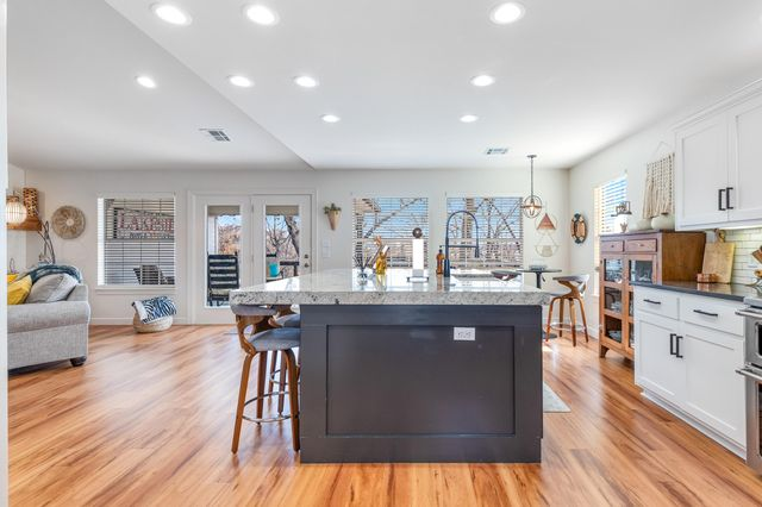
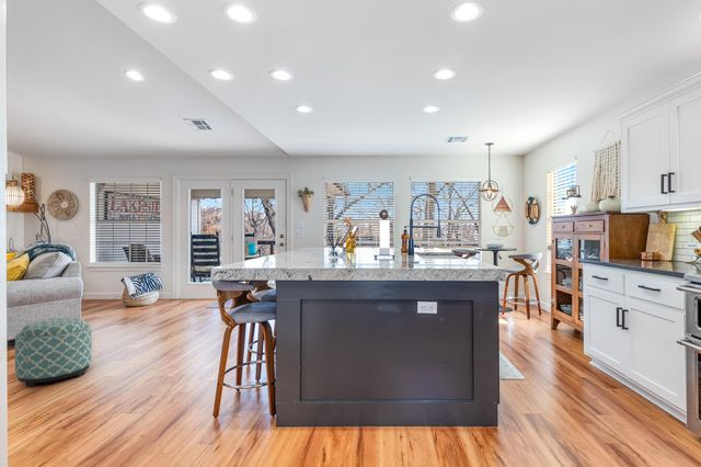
+ ottoman (55, 348)
